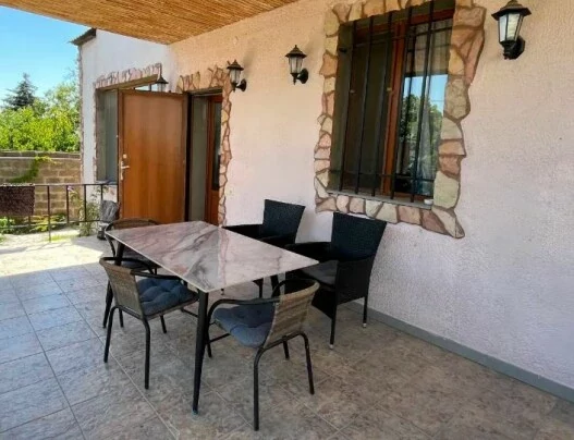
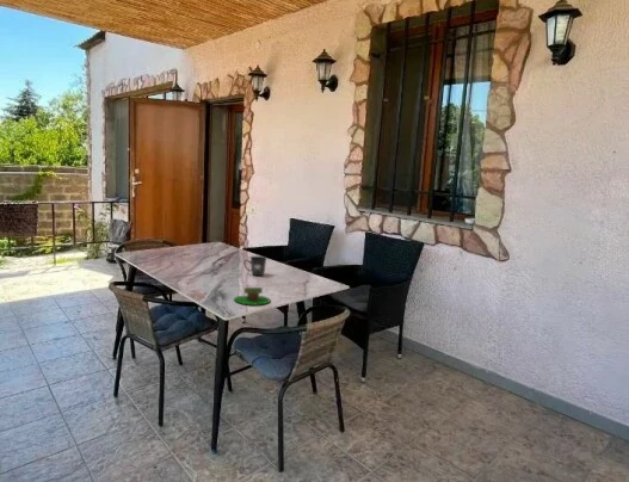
+ plant (252, 290)
+ mug (254, 265)
